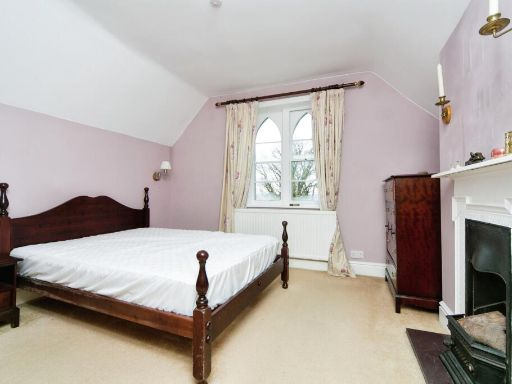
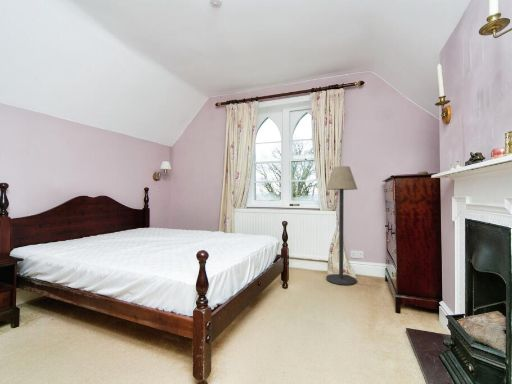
+ floor lamp (341, 223)
